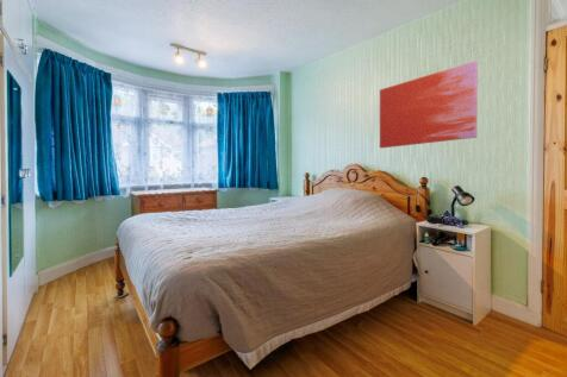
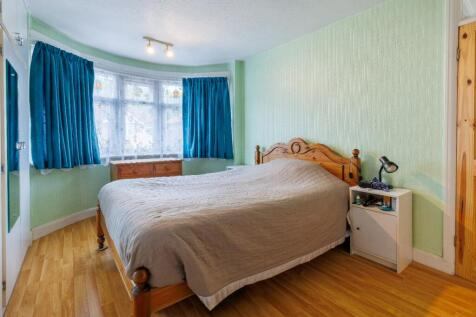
- wall art (422, 111)
